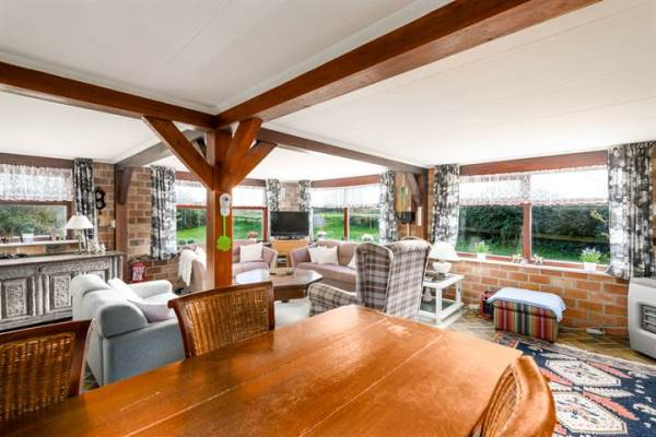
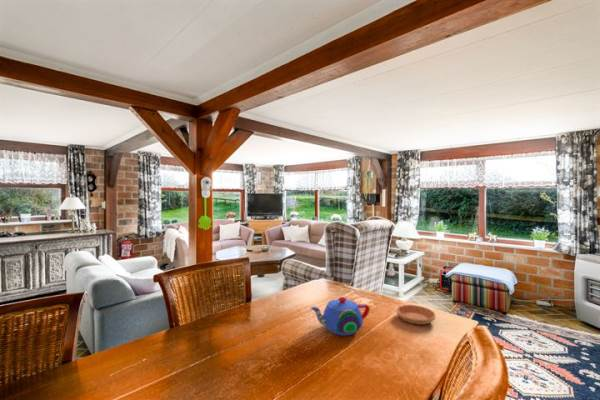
+ teapot (340, 313)
+ saucer (415, 315)
